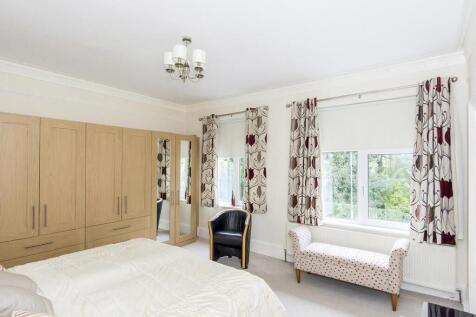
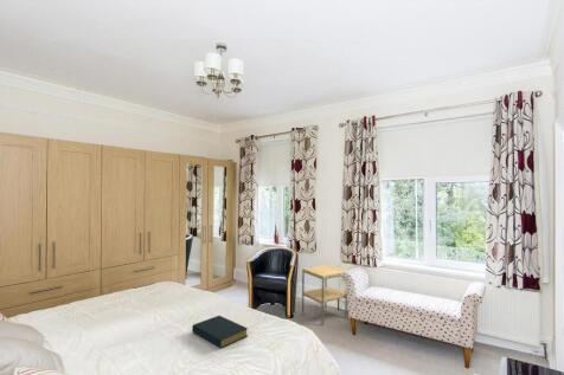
+ side table (325, 292)
+ hardback book (219, 330)
